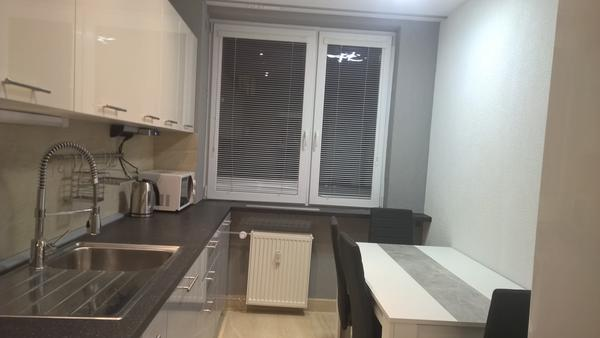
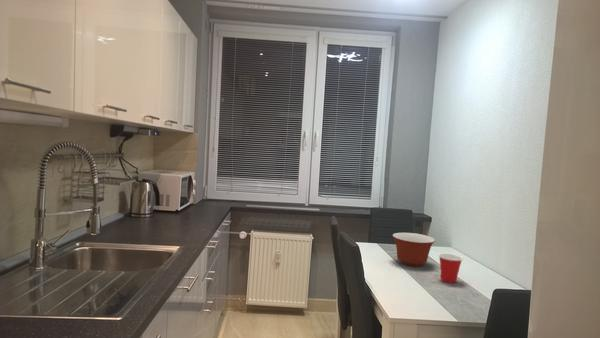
+ cup (449, 268)
+ mixing bowl (412, 250)
